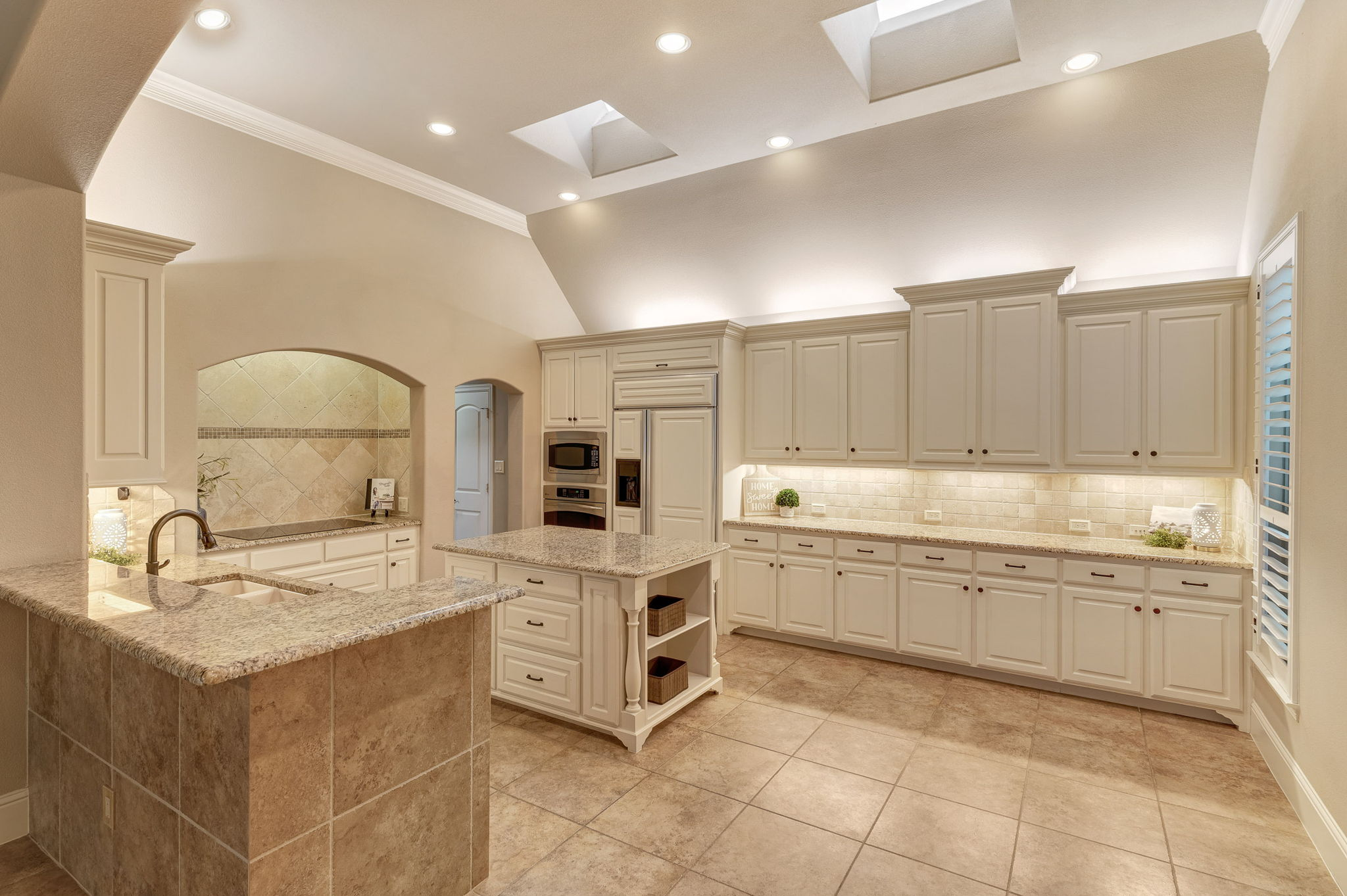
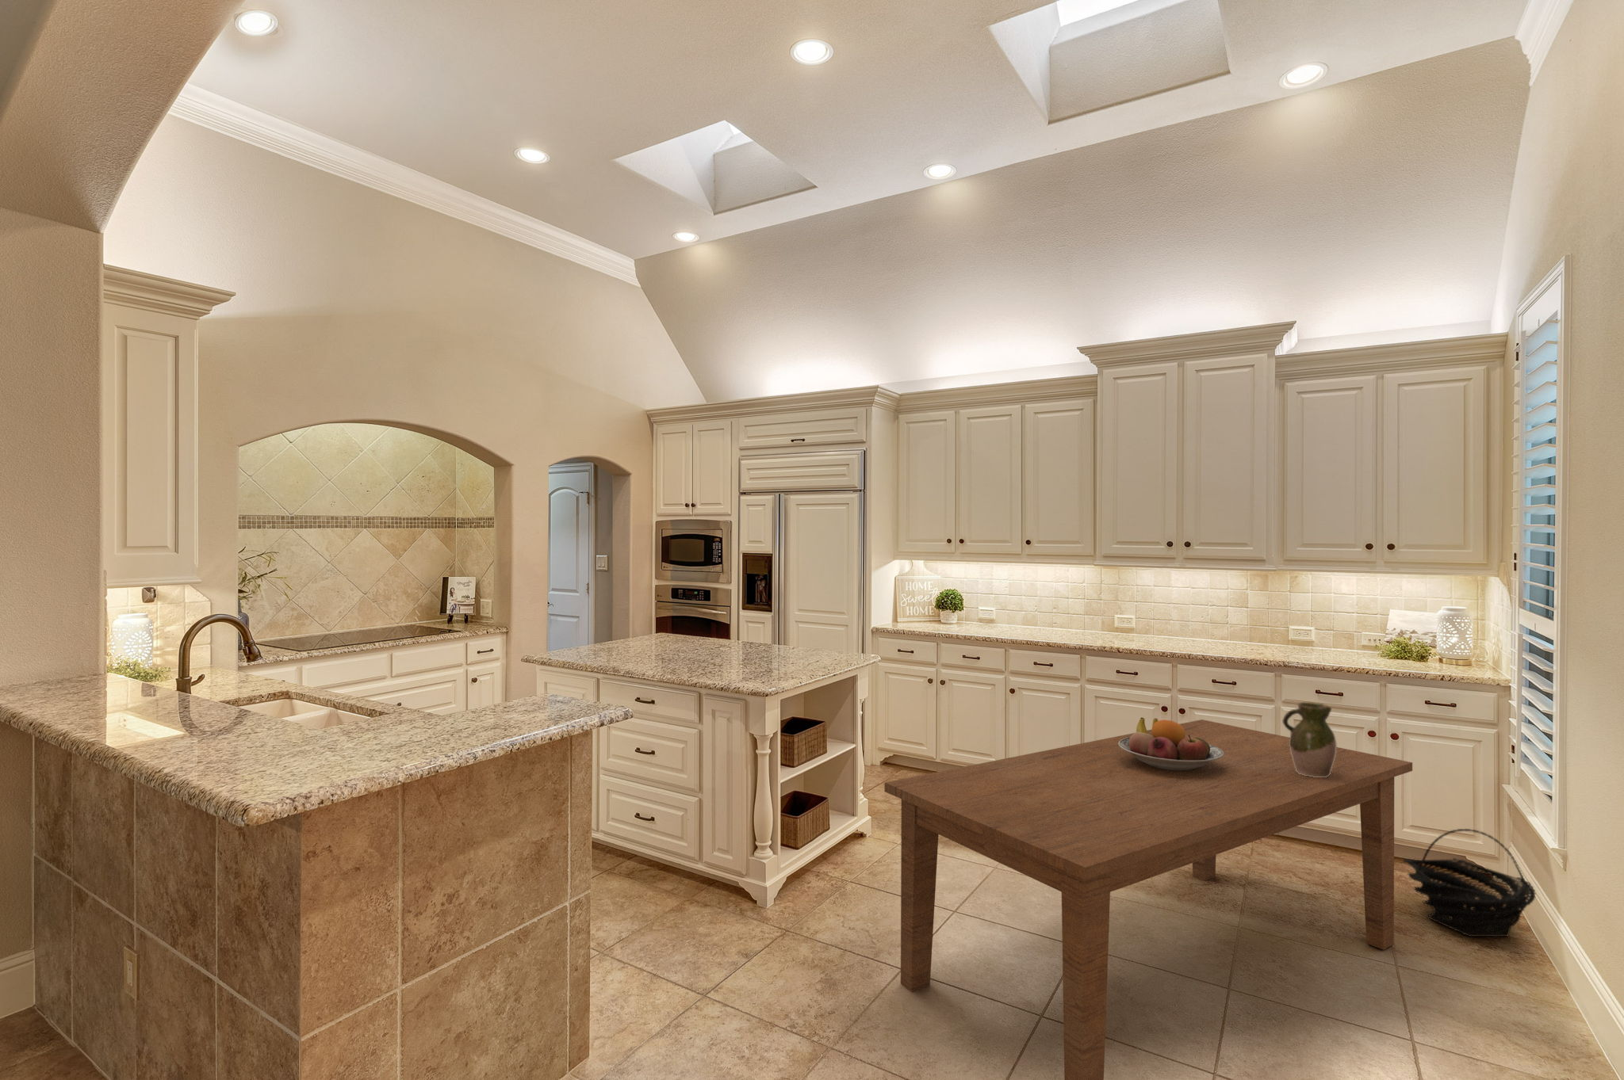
+ basket (1467, 876)
+ dining table (1160, 868)
+ fruit bowl (1169, 742)
+ pitcher (1309, 738)
